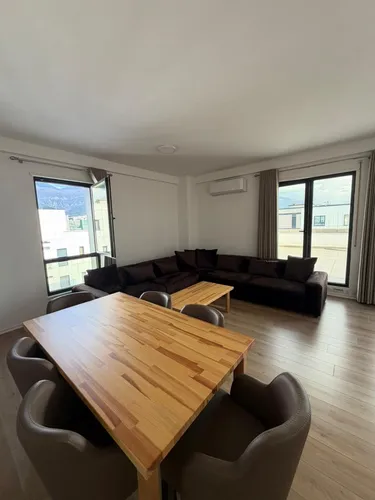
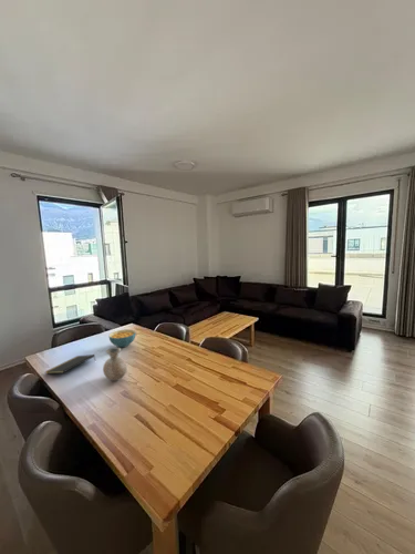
+ notepad (71, 363)
+ vase (114, 363)
+ cereal bowl (123, 339)
